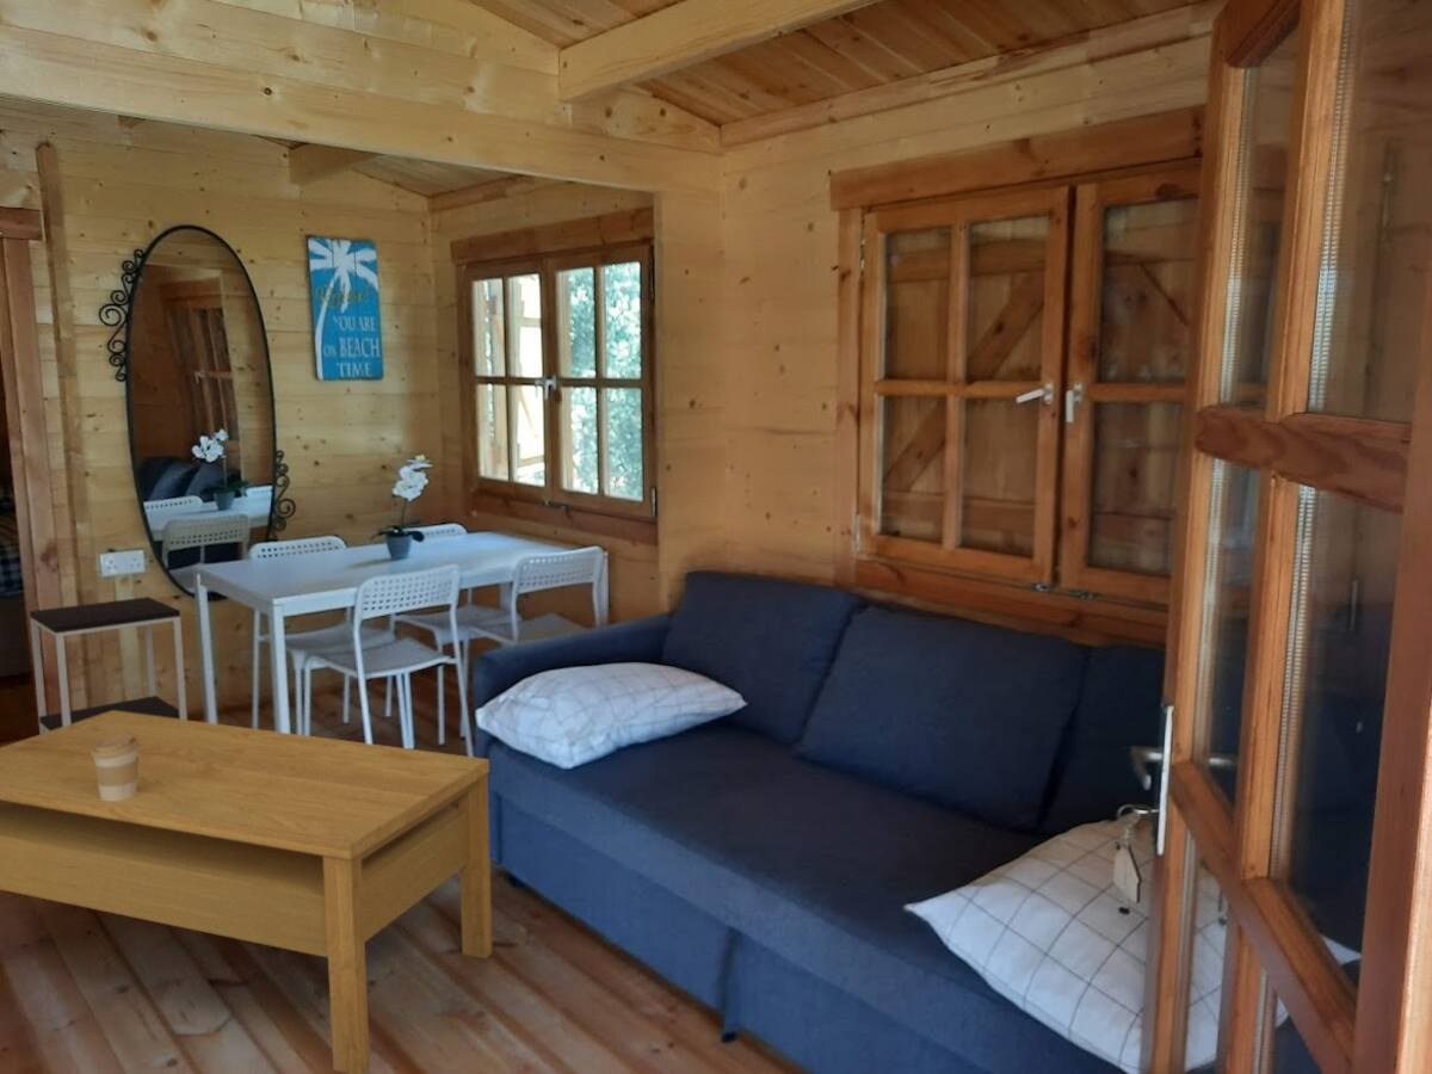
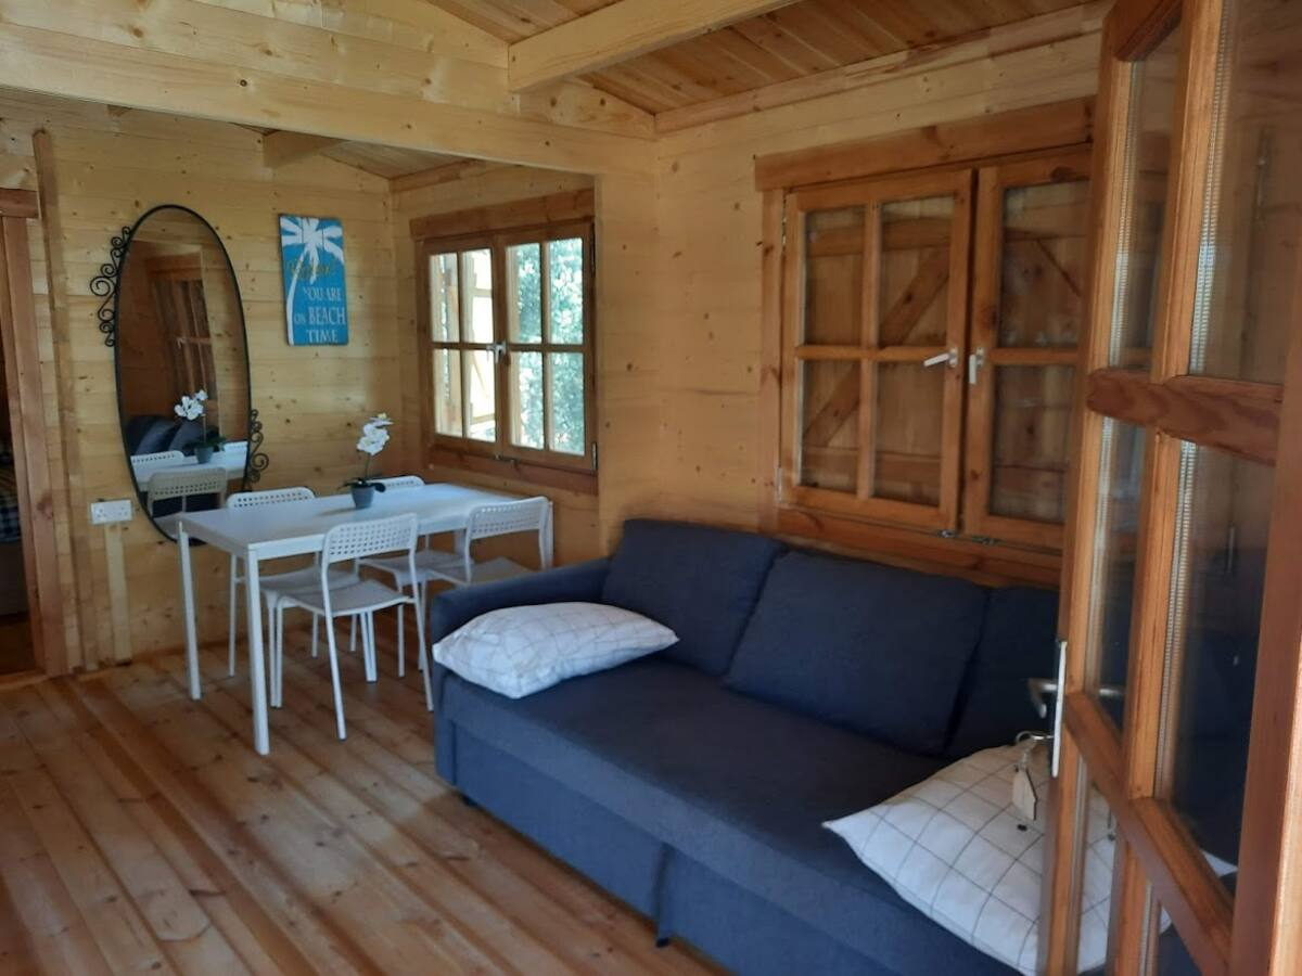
- side table (112, 703)
- coffee cup (116, 766)
- coffee table (217, 865)
